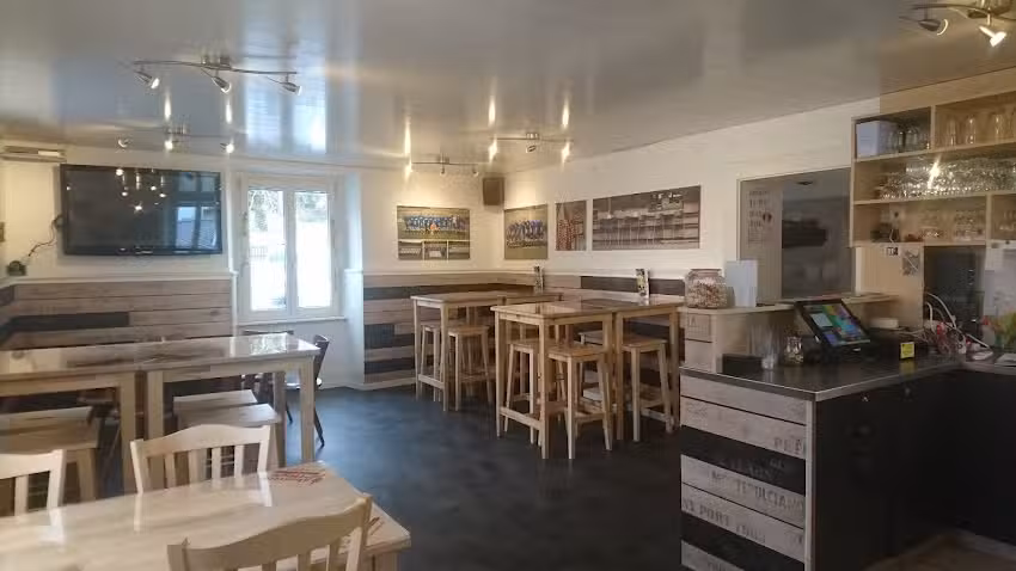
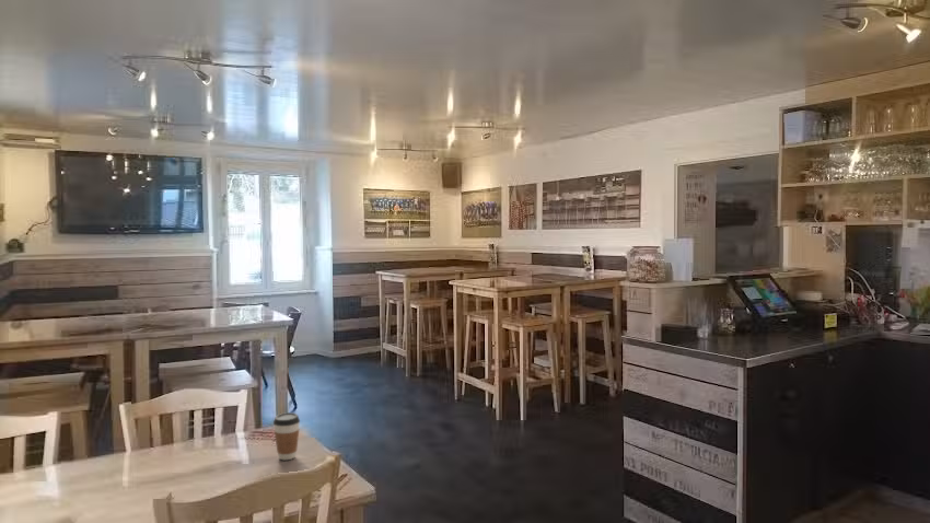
+ coffee cup (287, 437)
